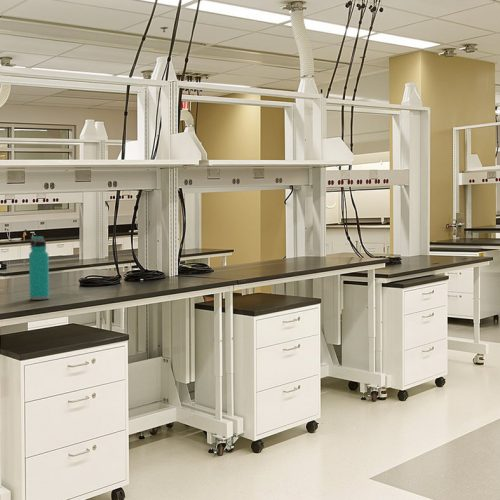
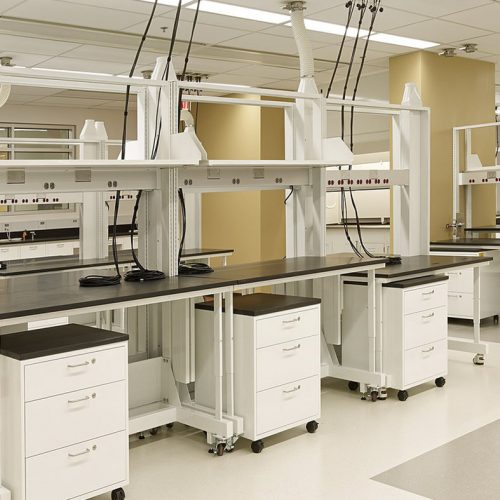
- water bottle (38, 267)
